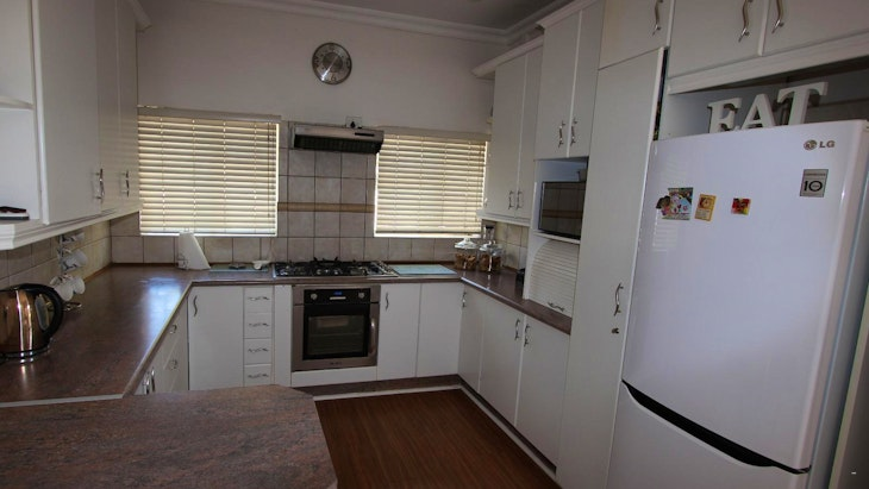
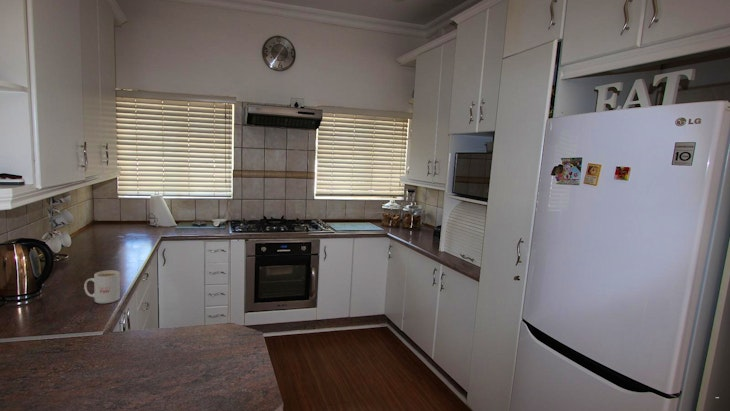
+ mug (102, 287)
